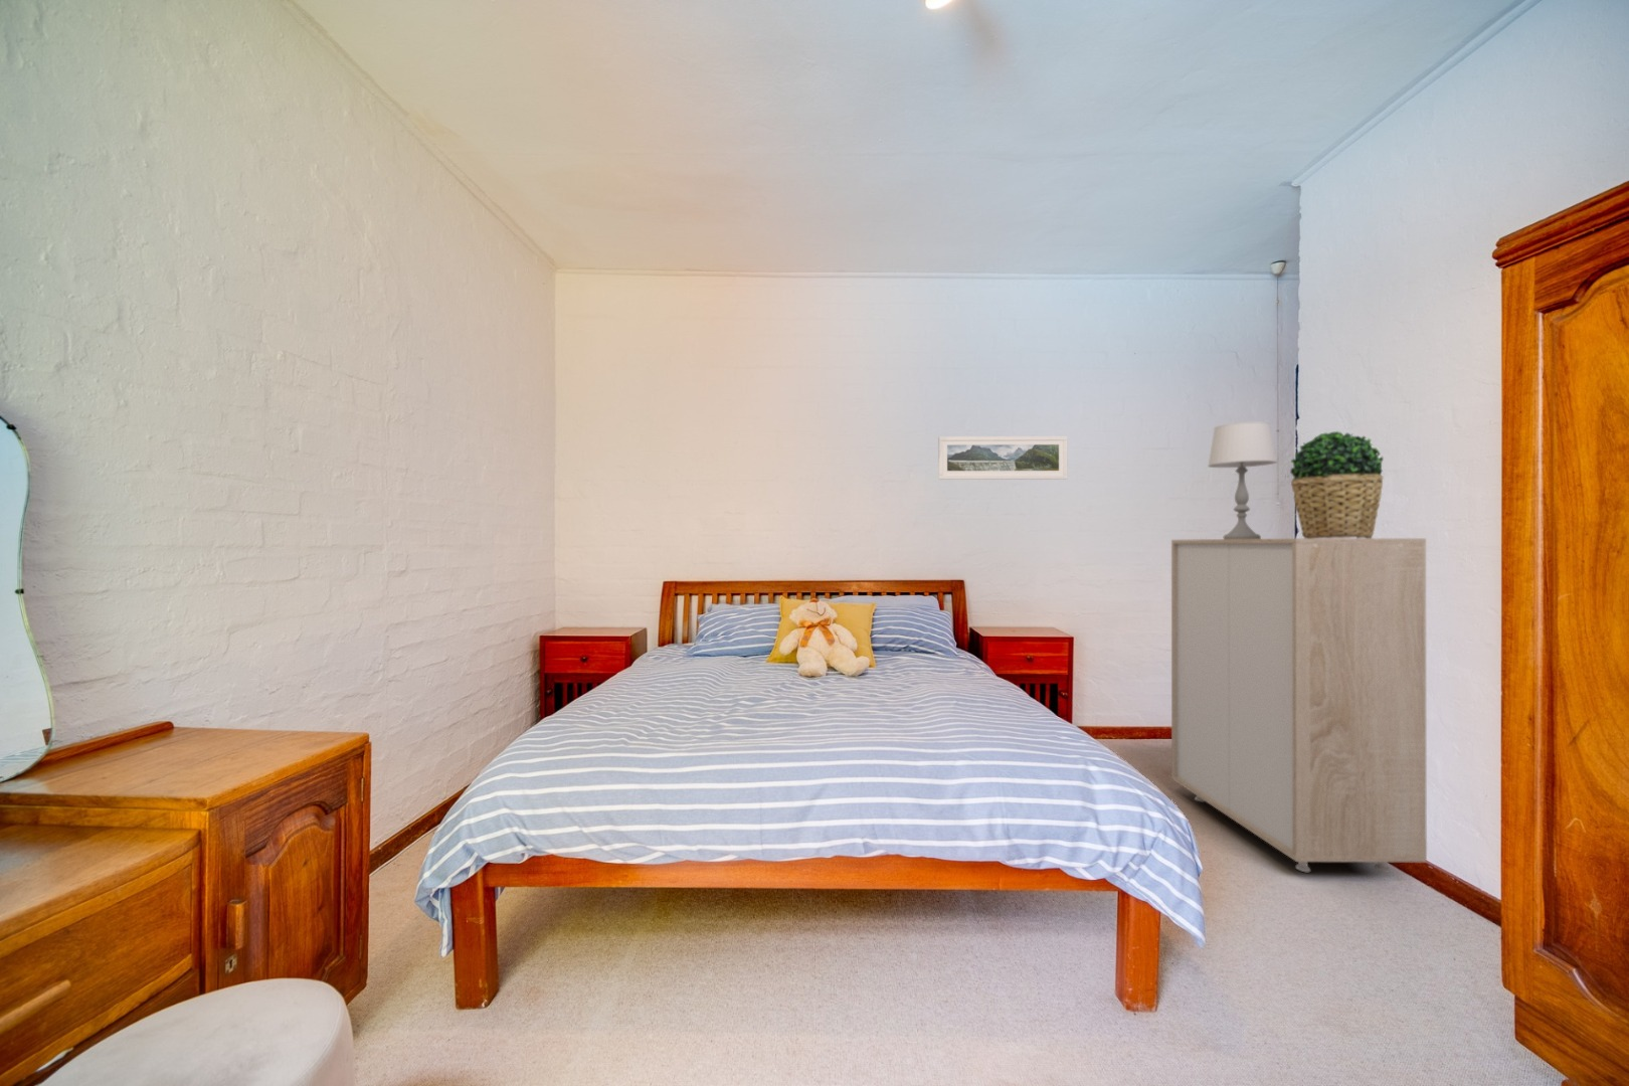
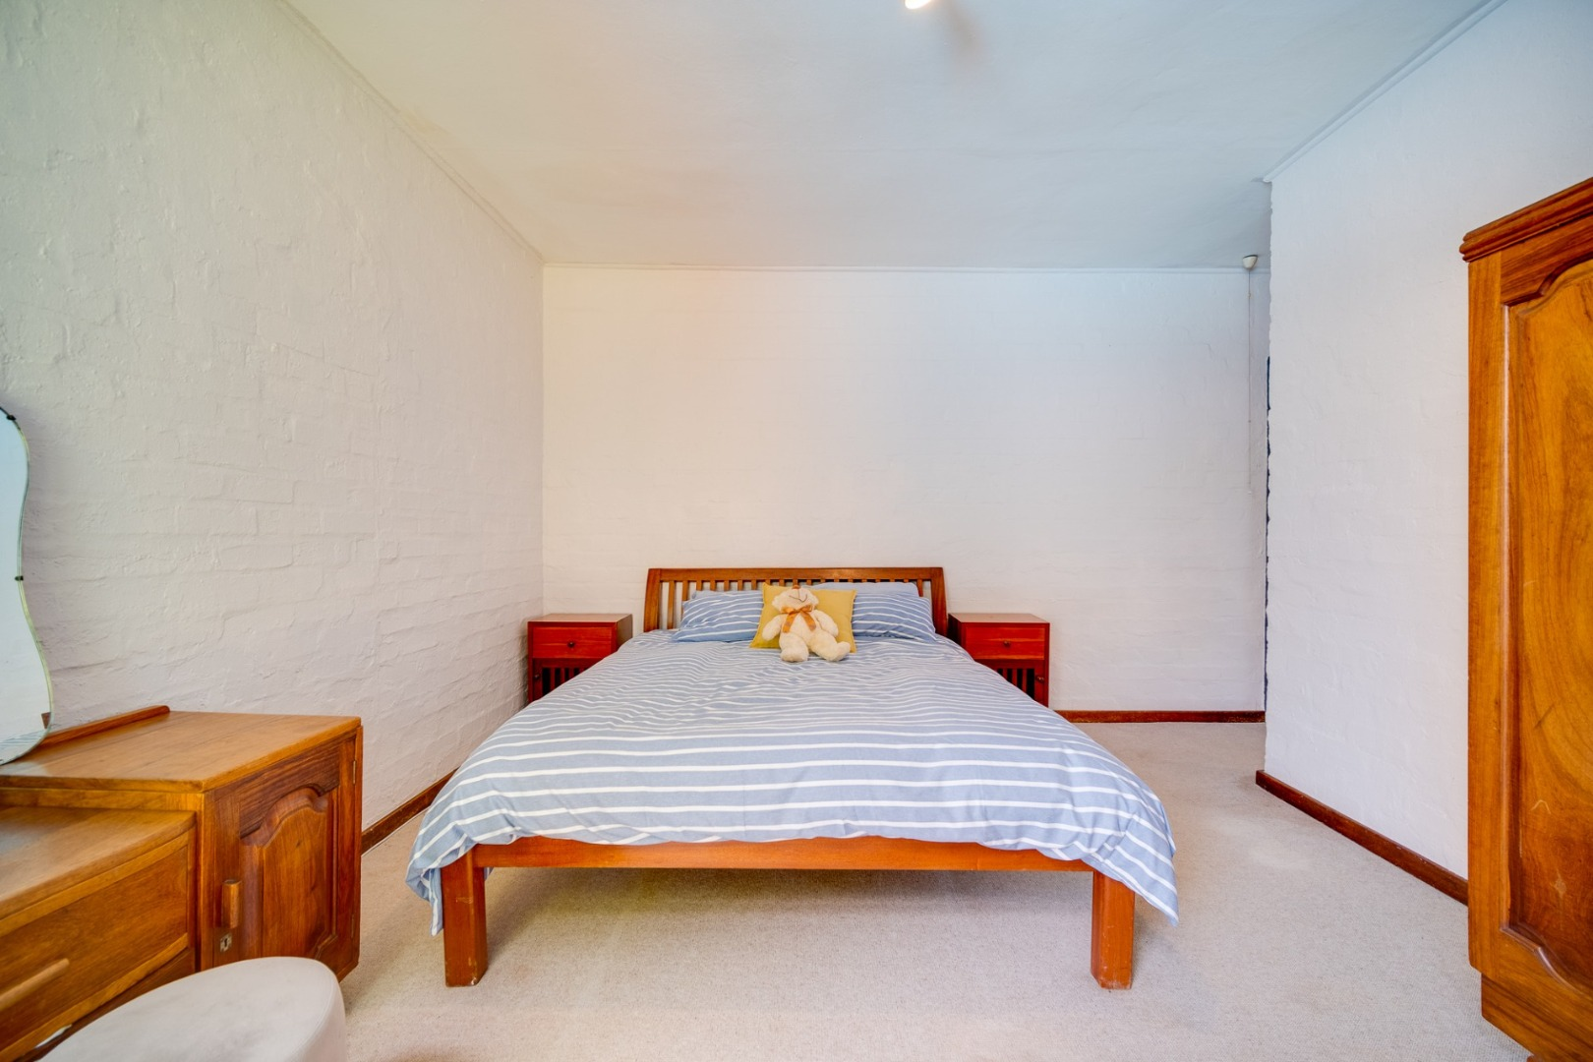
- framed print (1002, 457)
- table lamp (1241, 481)
- potted plant (1336, 485)
- storage cabinet (1282, 685)
